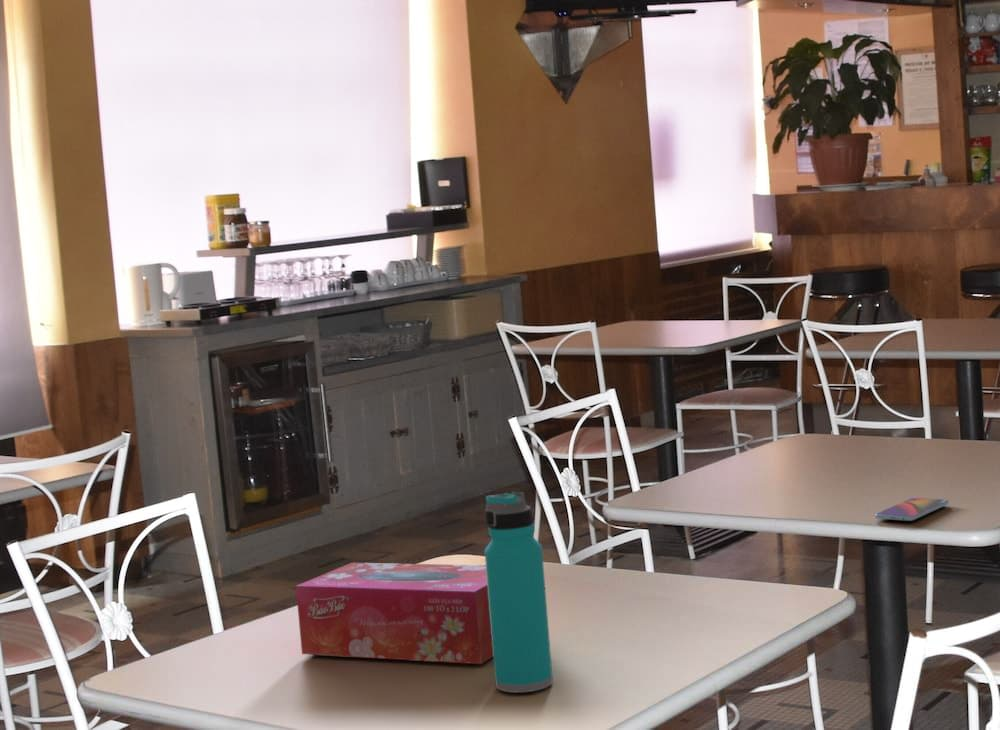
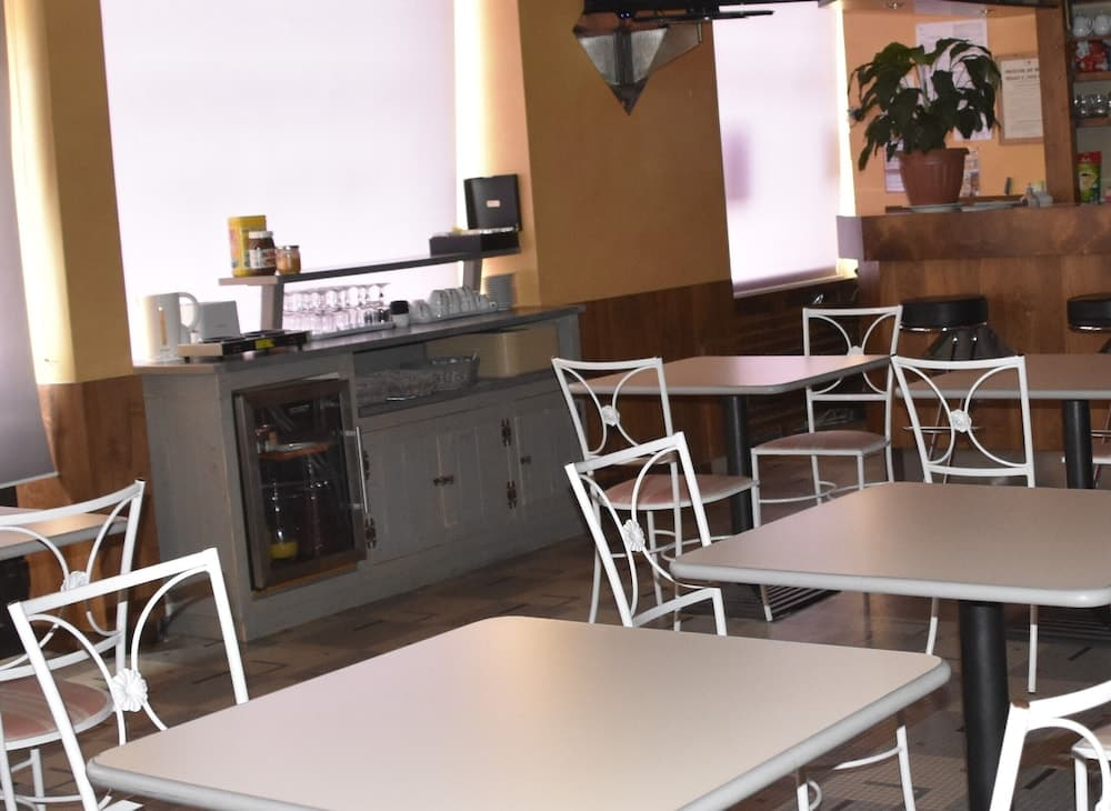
- water bottle (516, 589)
- smartphone (912, 508)
- tissue box (412, 610)
